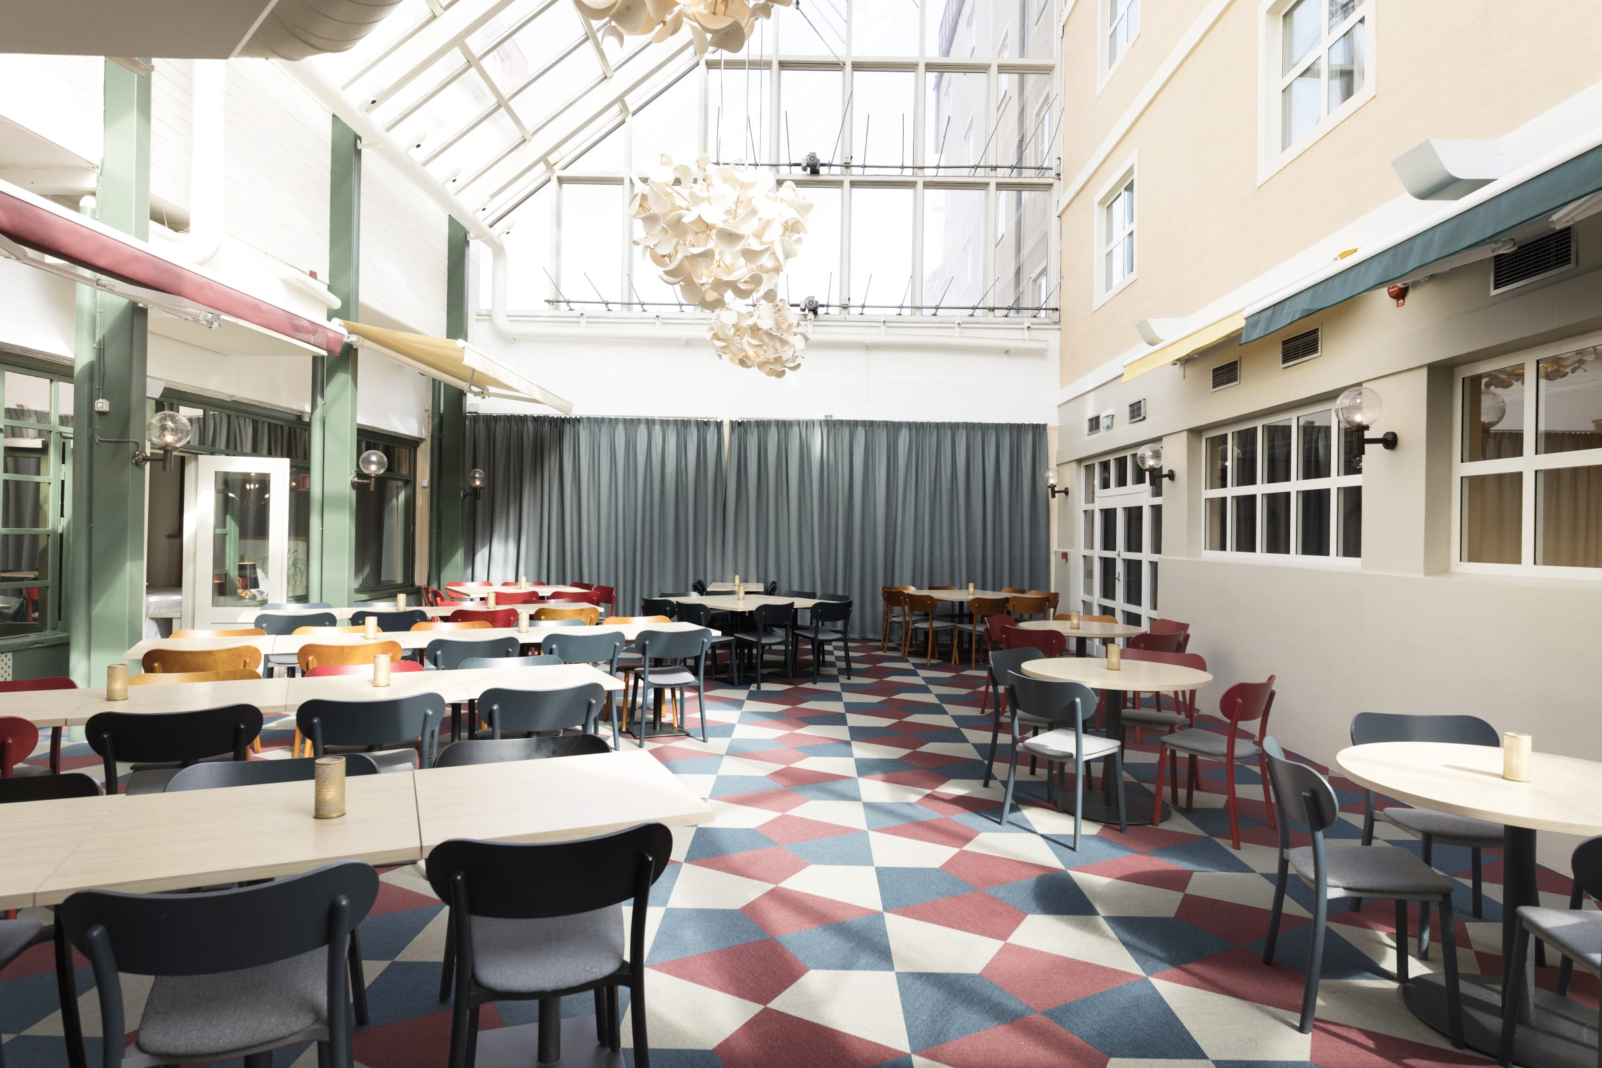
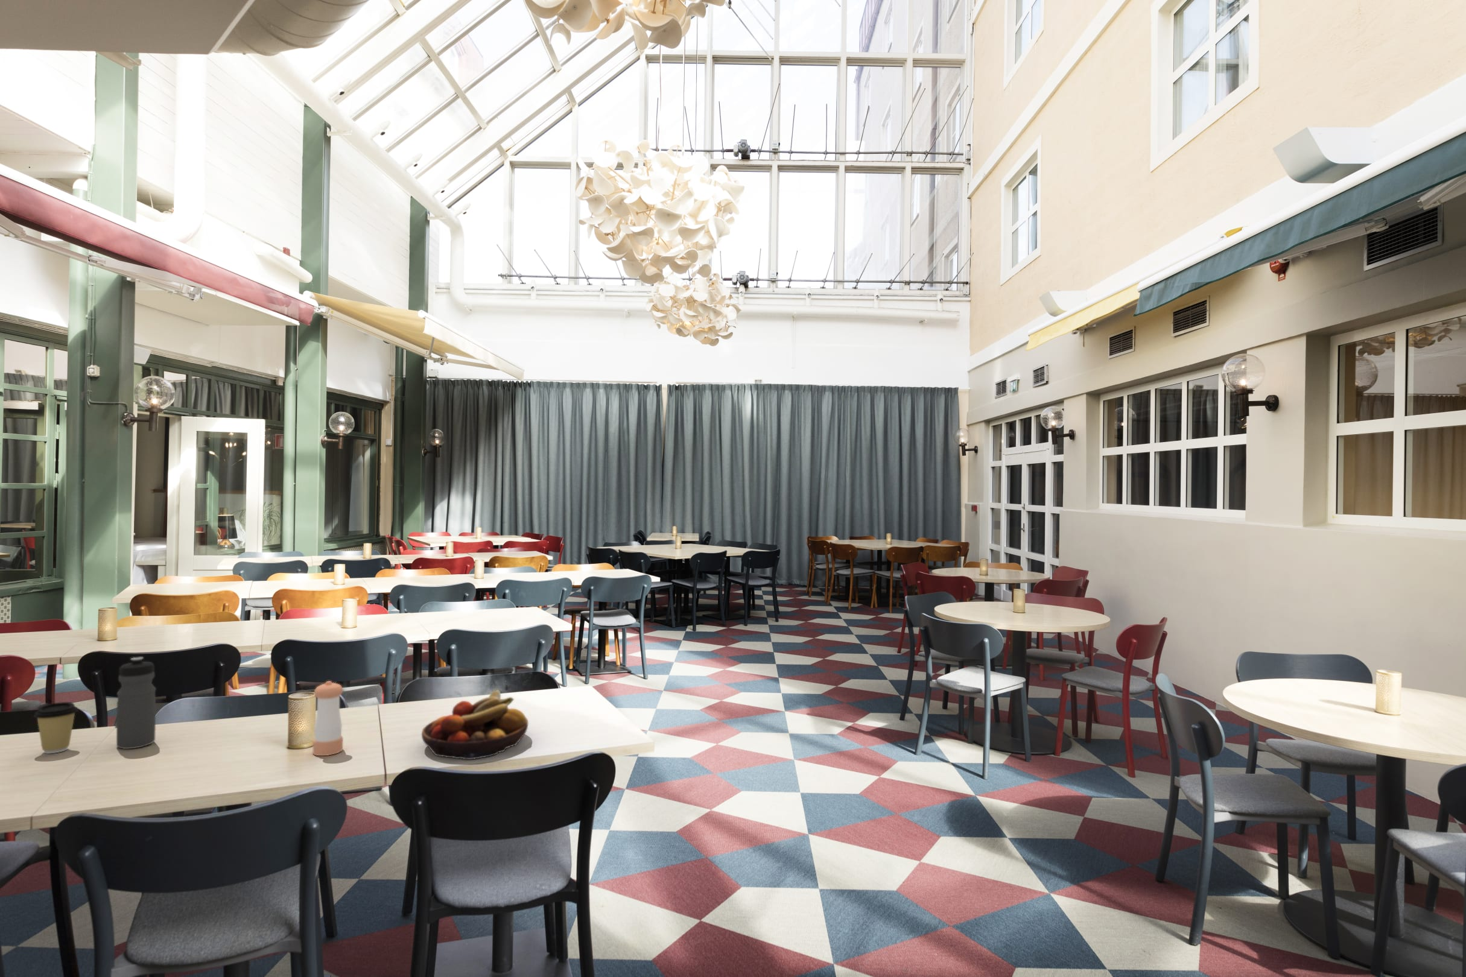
+ pepper shaker (328, 716)
+ coffee cup (56, 728)
+ fruit bowl (476, 721)
+ water bottle (136, 701)
